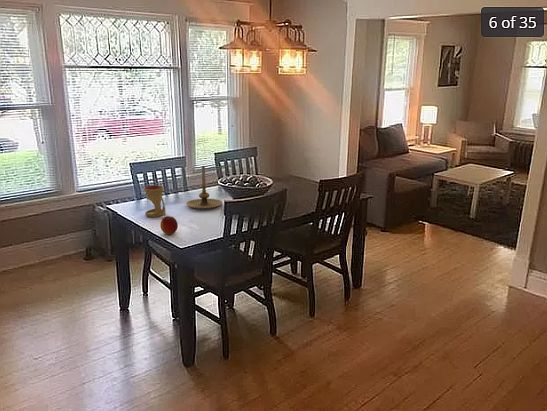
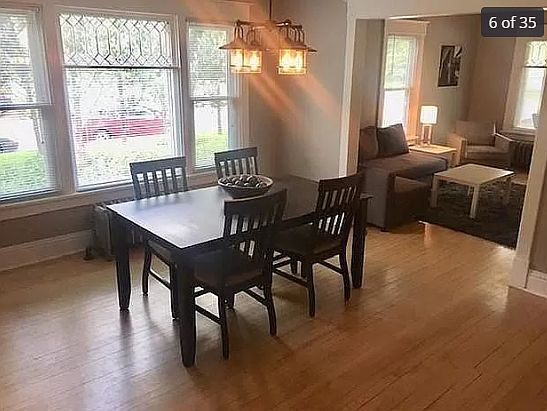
- apple (169, 225)
- oil burner (154, 201)
- candle holder (203, 185)
